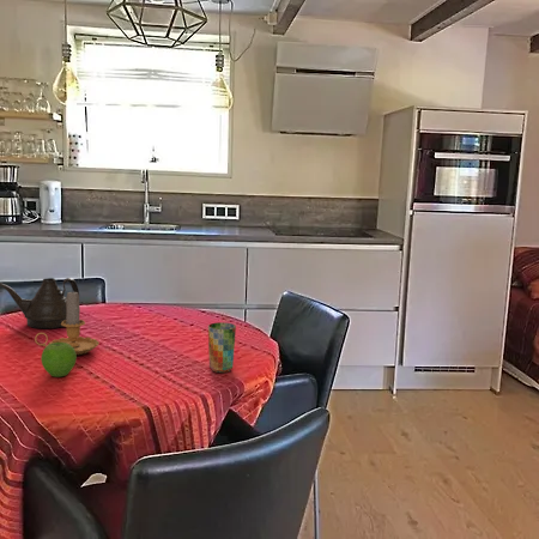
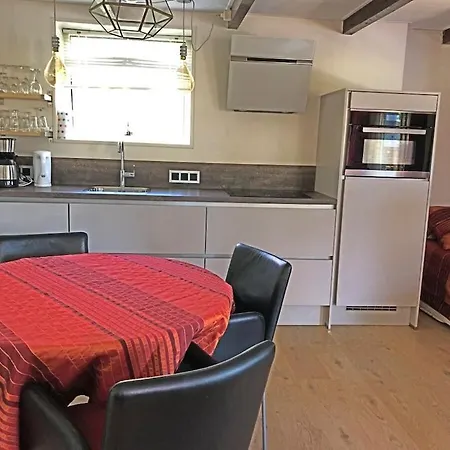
- candle (67, 320)
- fruit (59, 359)
- teapot (40, 301)
- cup (220, 347)
